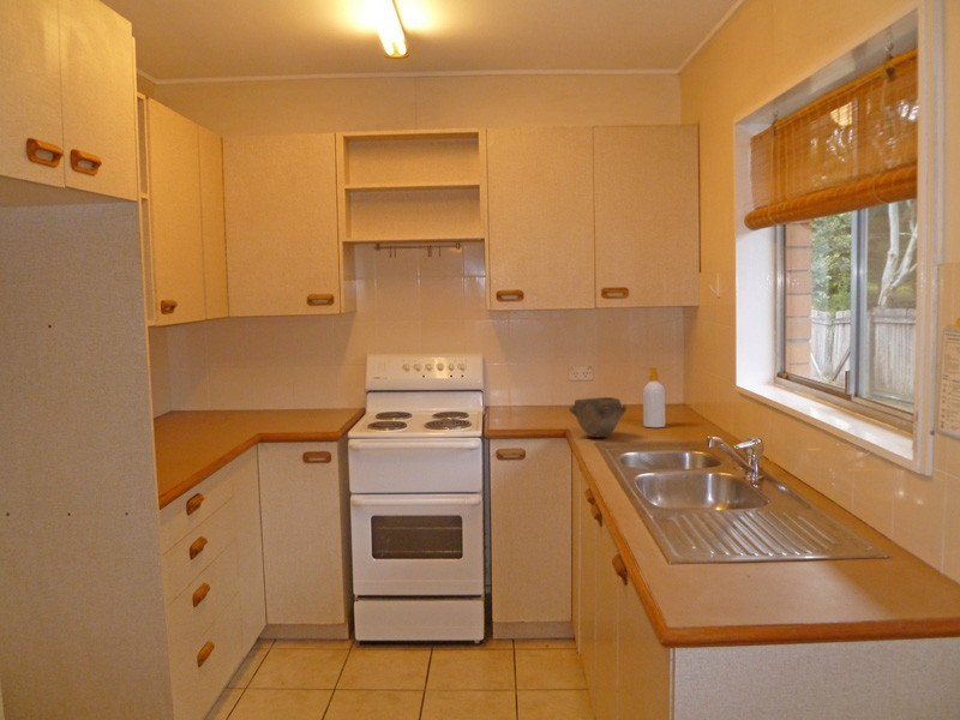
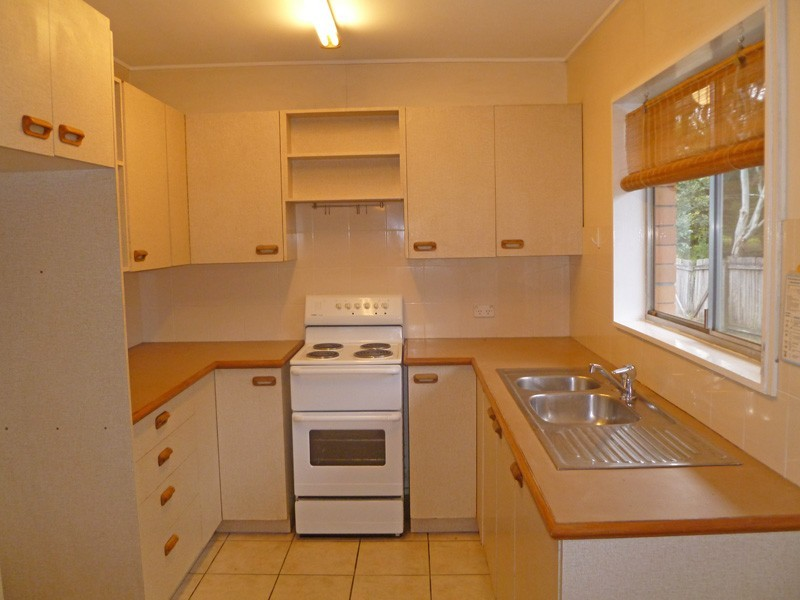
- soap bottle (653, 396)
- bowl (598, 418)
